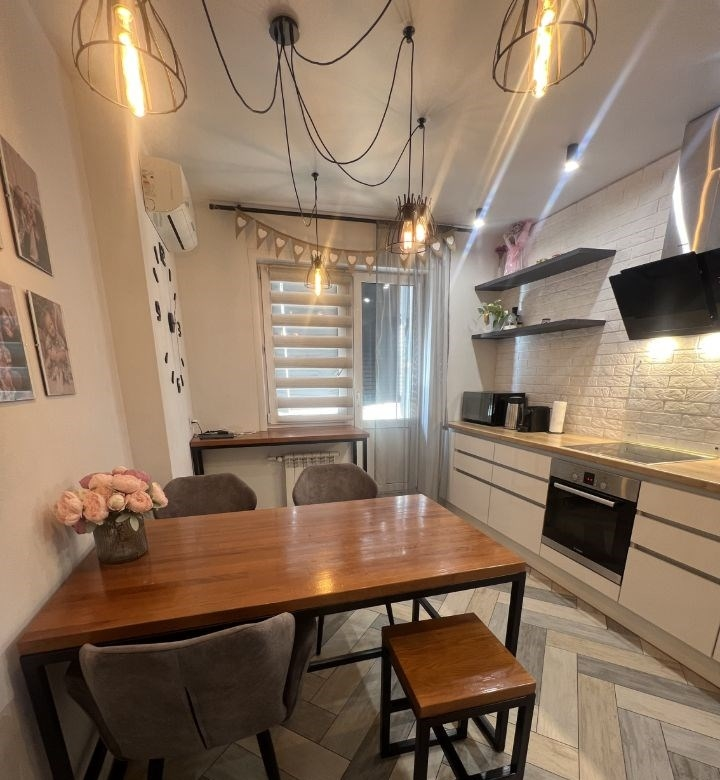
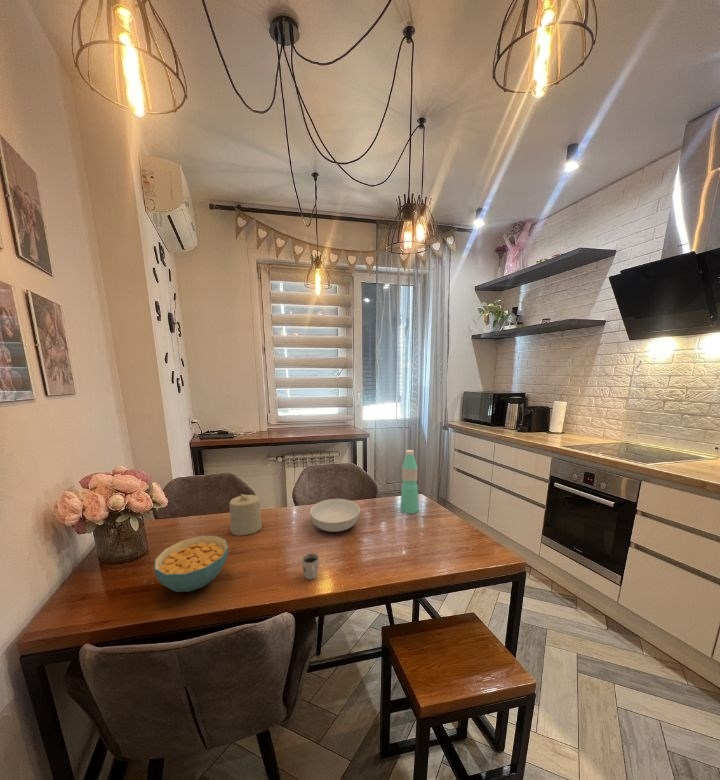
+ cup (311, 562)
+ serving bowl (335, 517)
+ candle (245, 511)
+ cereal bowl (193, 568)
+ water bottle (409, 480)
